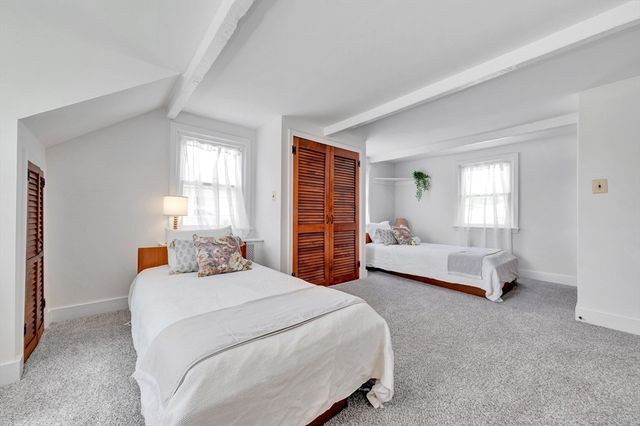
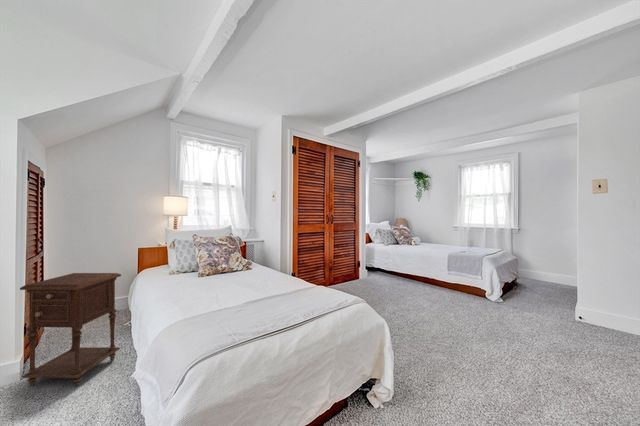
+ nightstand (75, 325)
